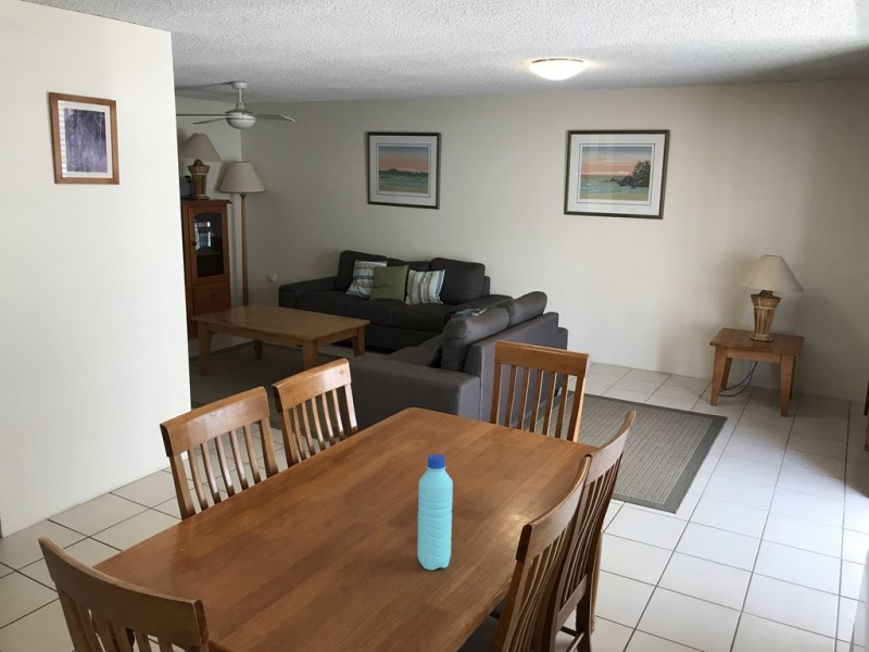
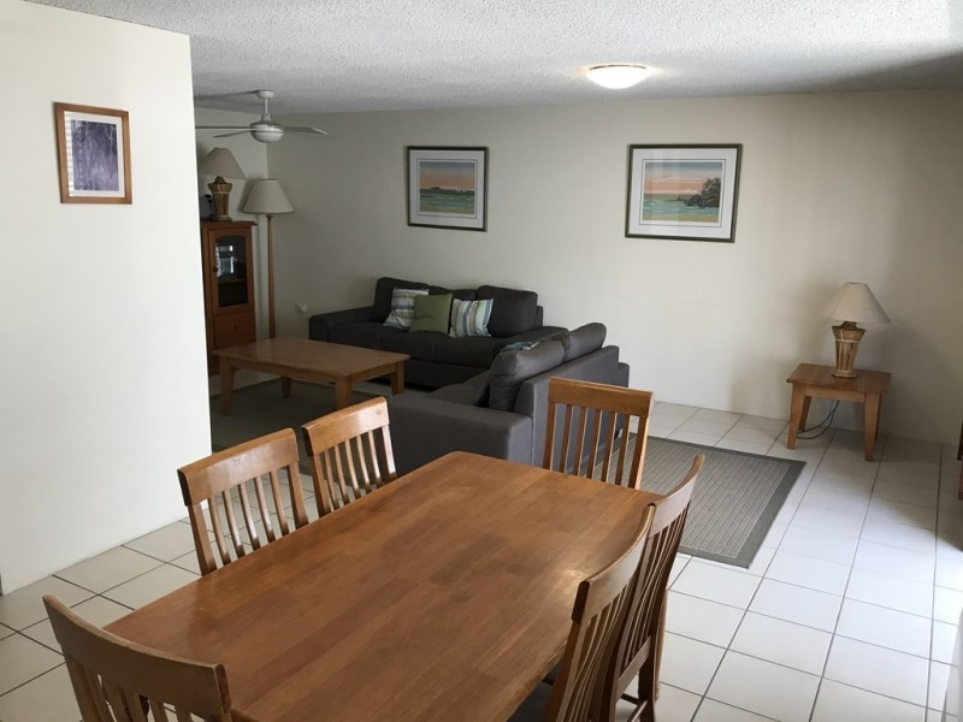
- water bottle (434, 511)
